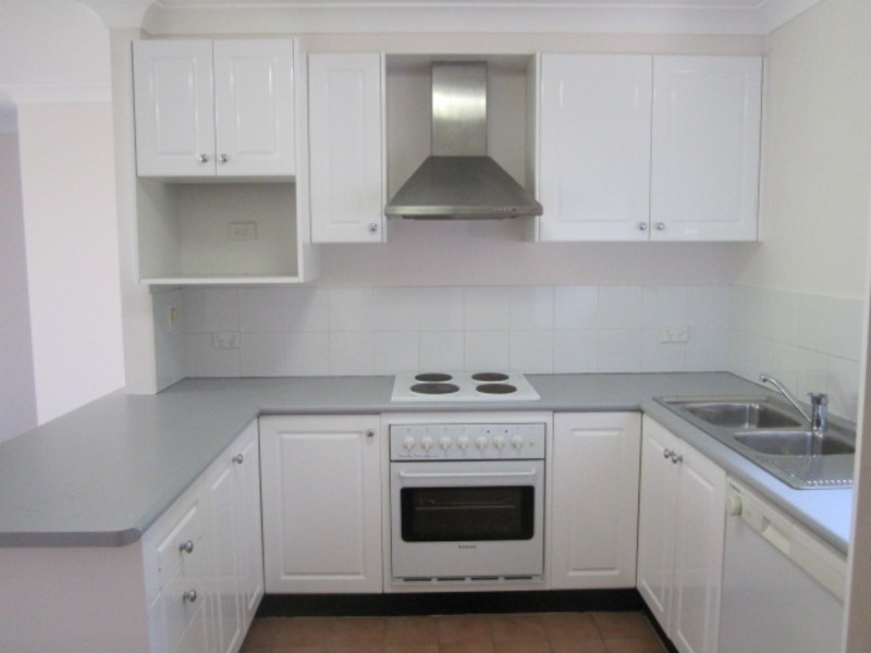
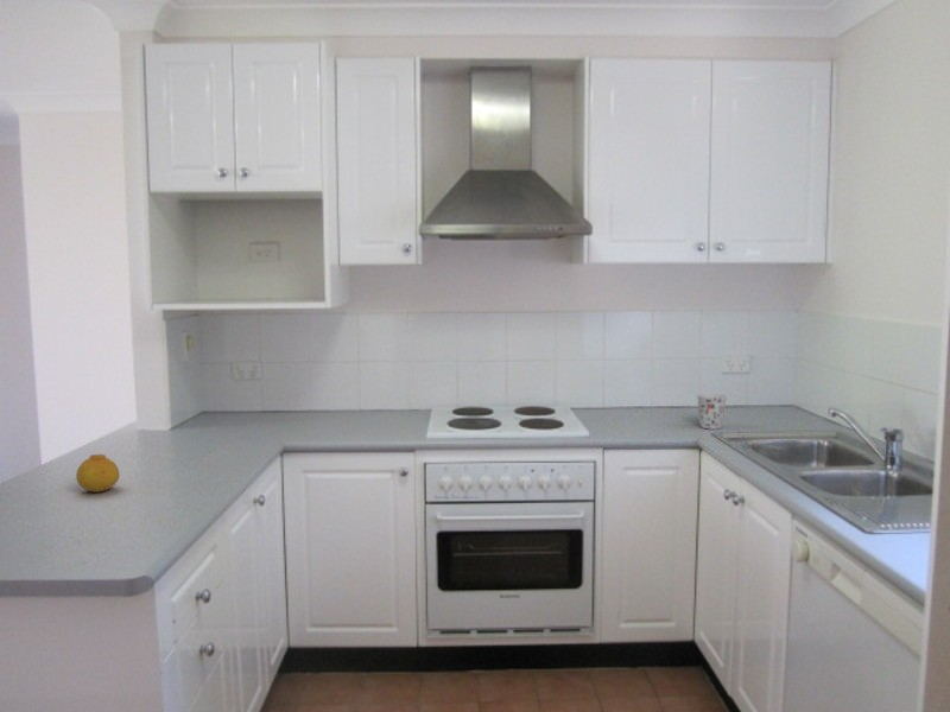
+ fruit (97, 472)
+ cup (710, 411)
